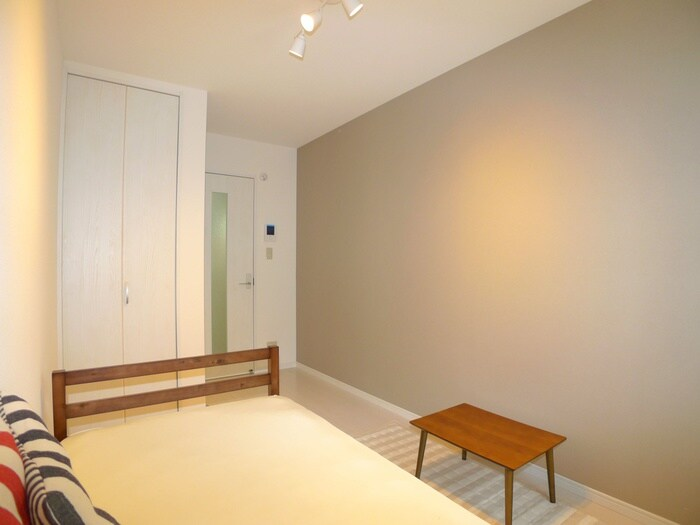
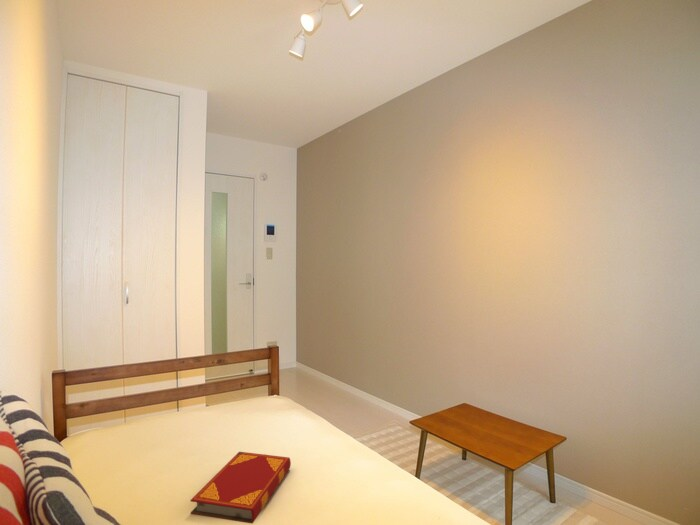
+ hardback book (245, 482)
